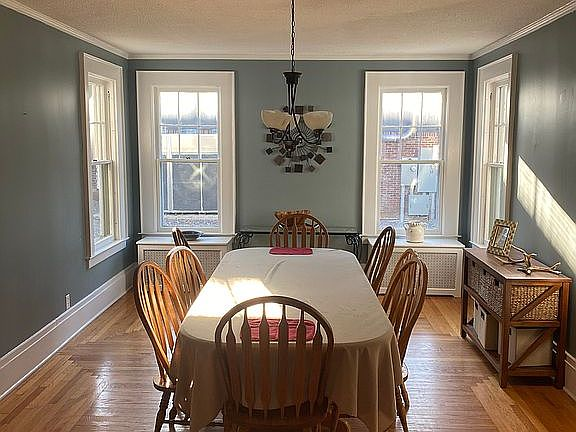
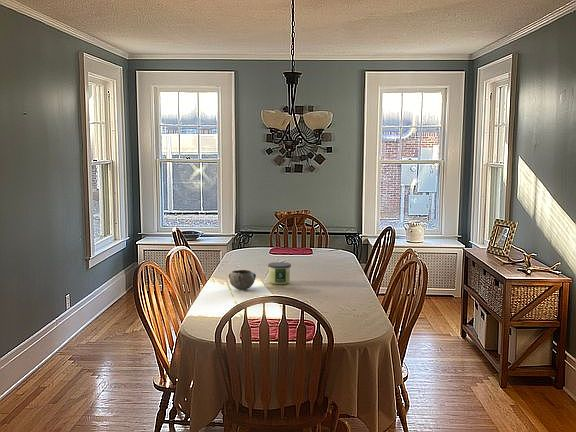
+ decorative bowl (242, 279)
+ candle (279, 273)
